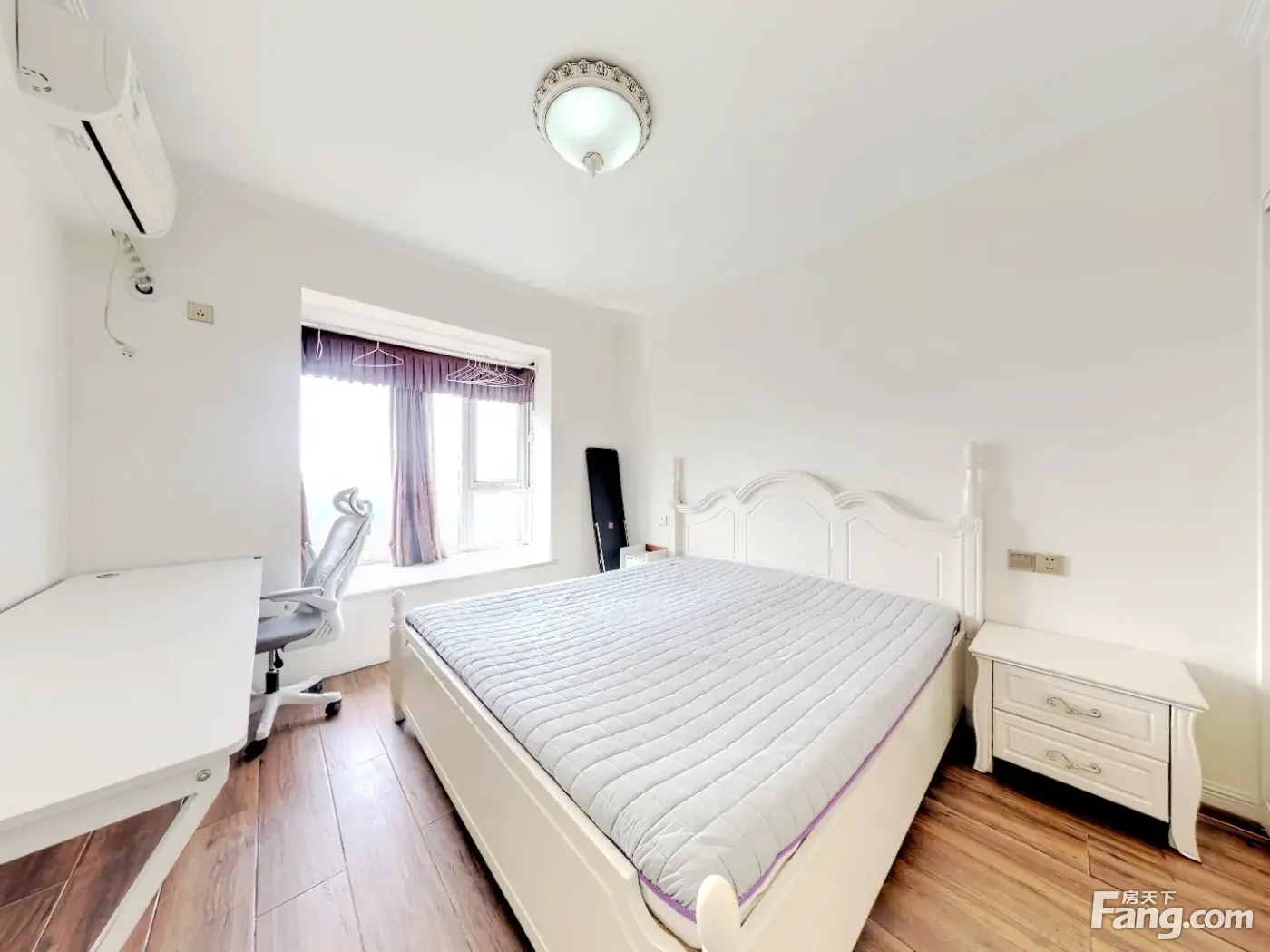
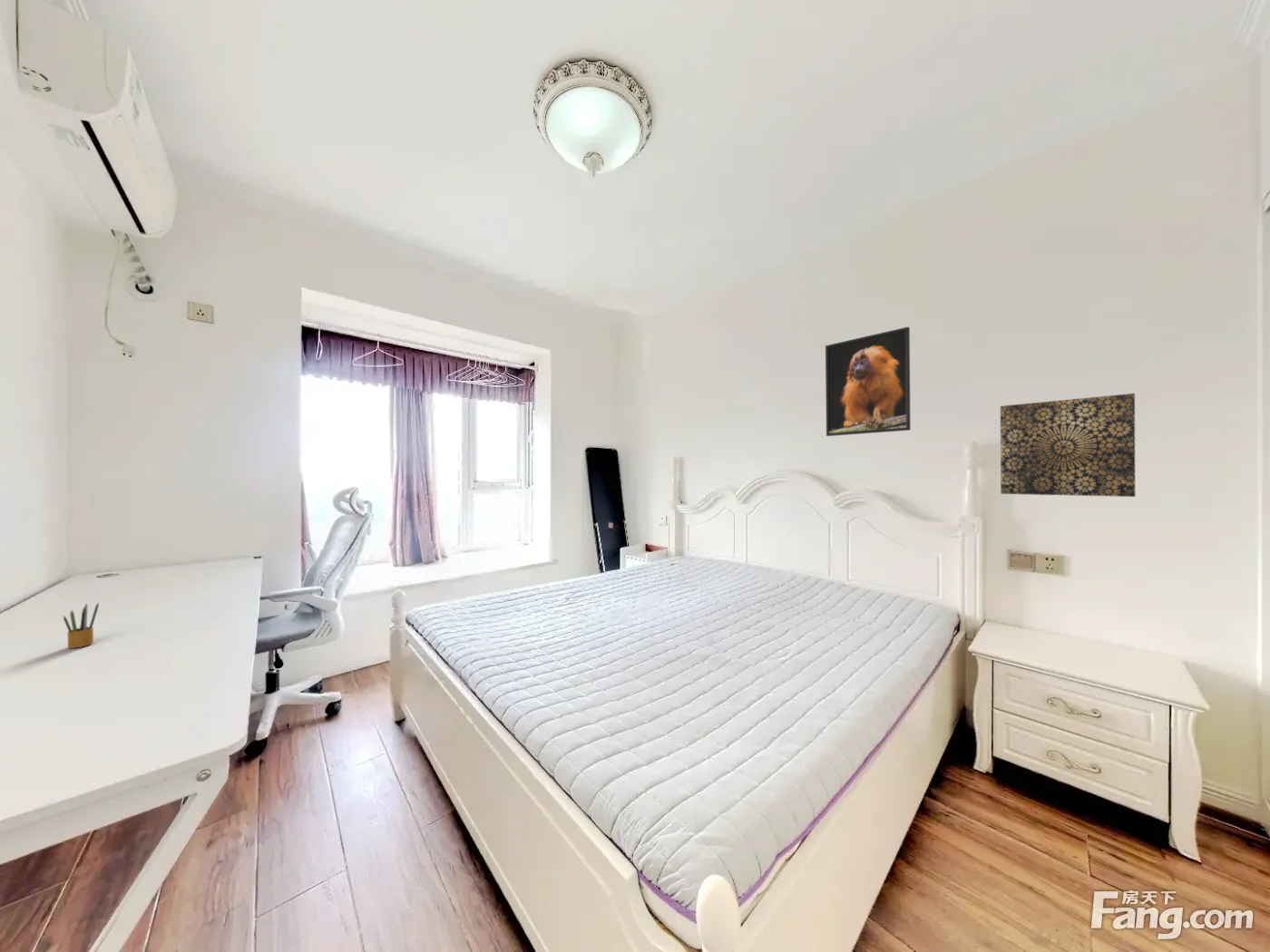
+ pencil box (81, 625)
+ wall art (1062, 447)
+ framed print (865, 384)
